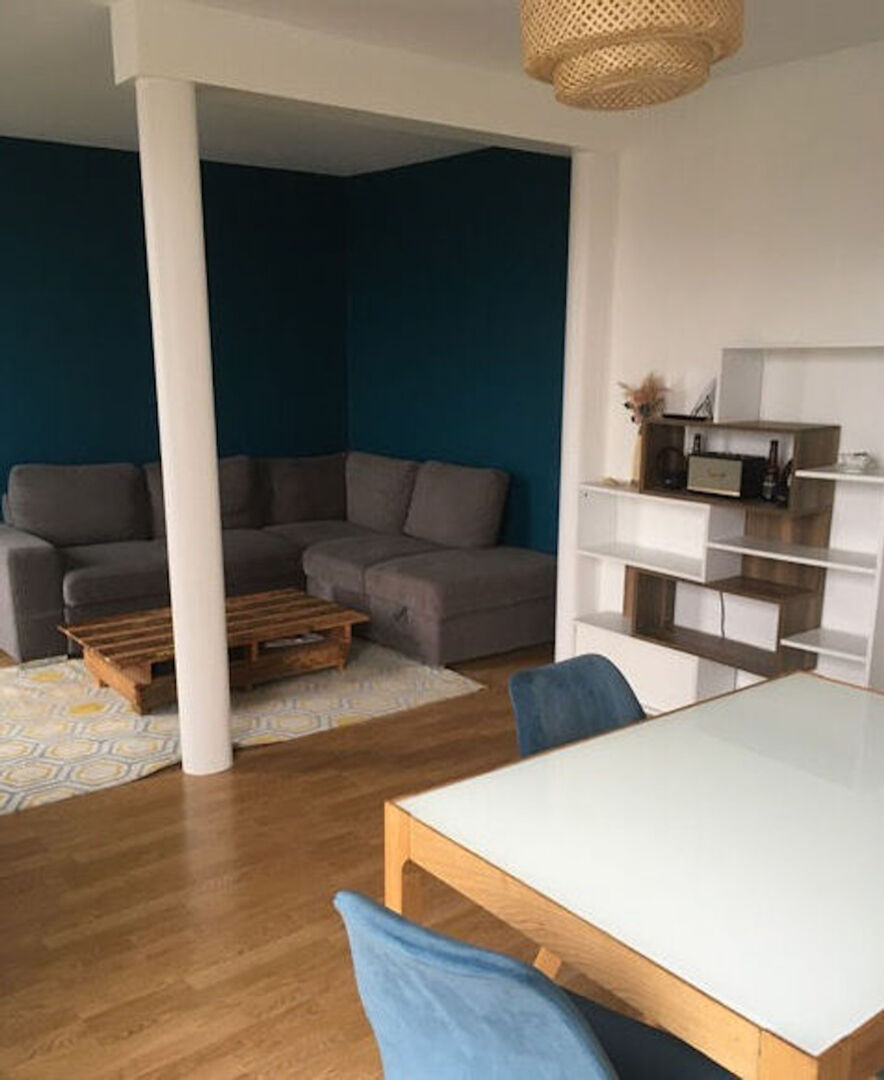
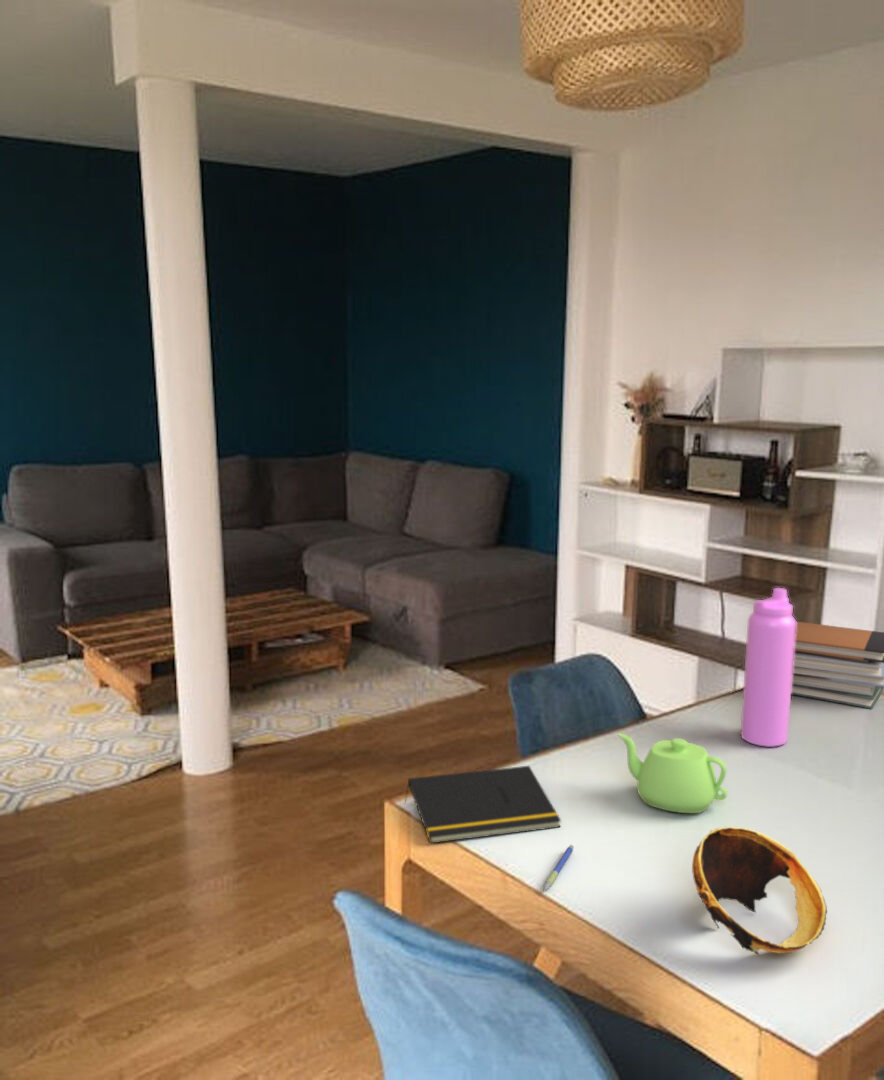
+ teapot (671, 770)
+ pen (558, 867)
+ bowl (758, 891)
+ book stack (824, 662)
+ notepad (482, 802)
+ water bottle (768, 665)
